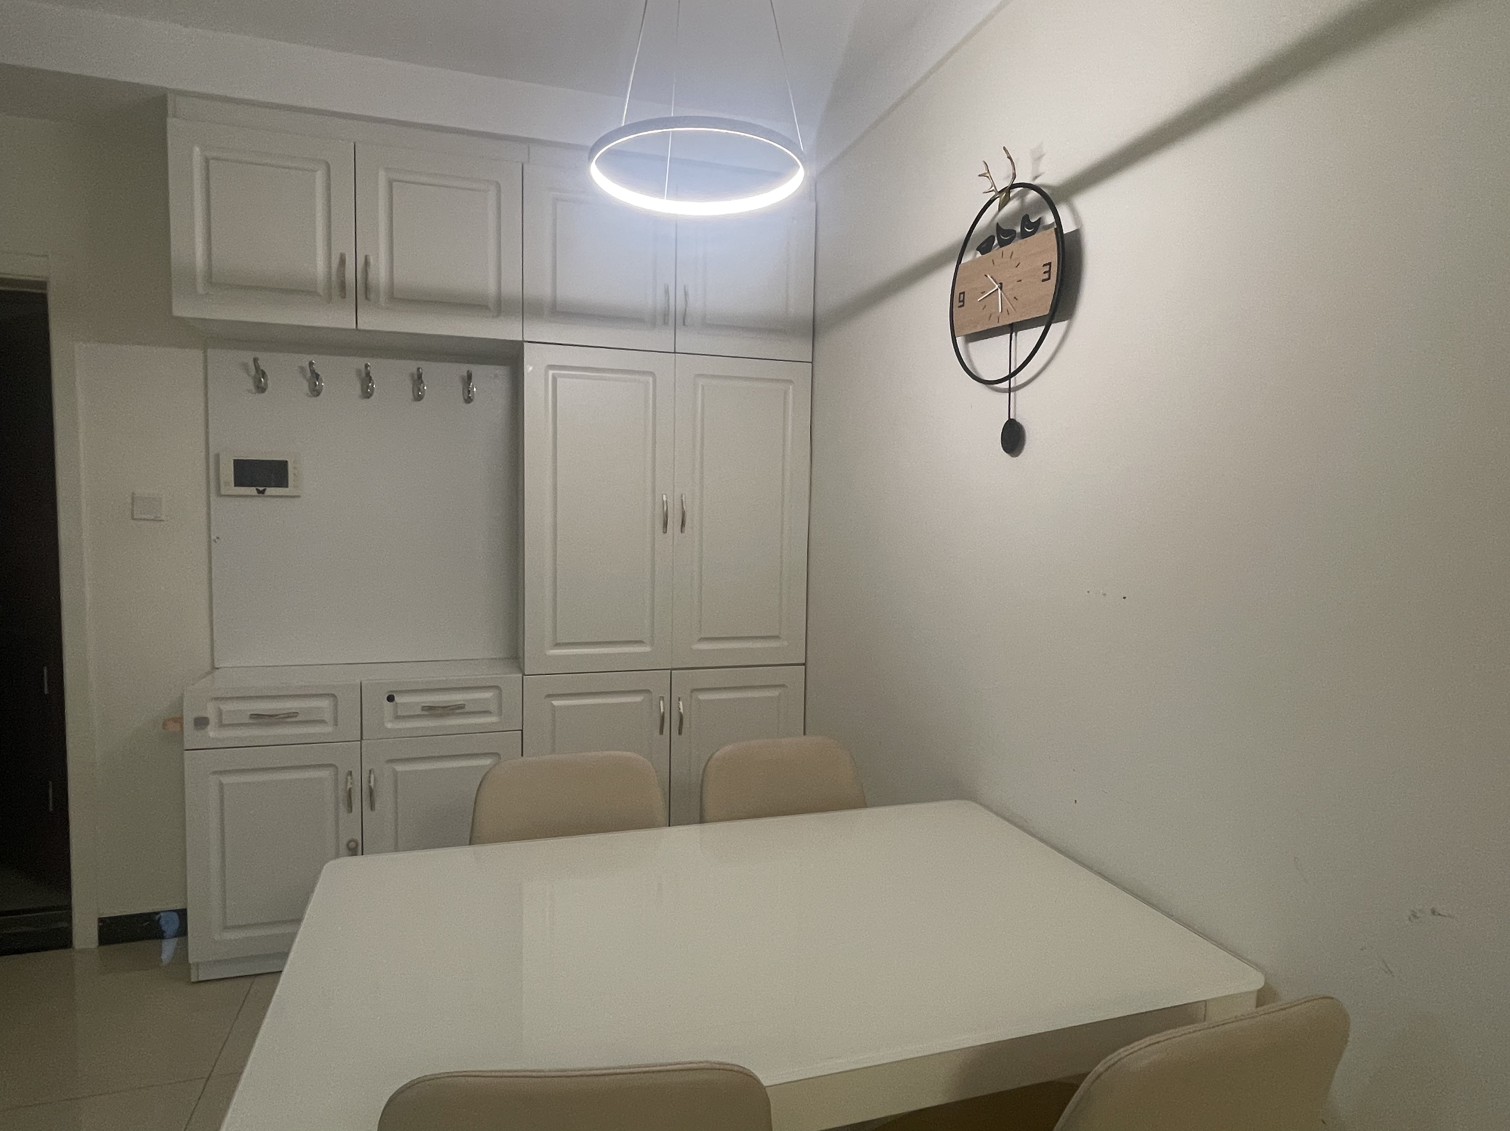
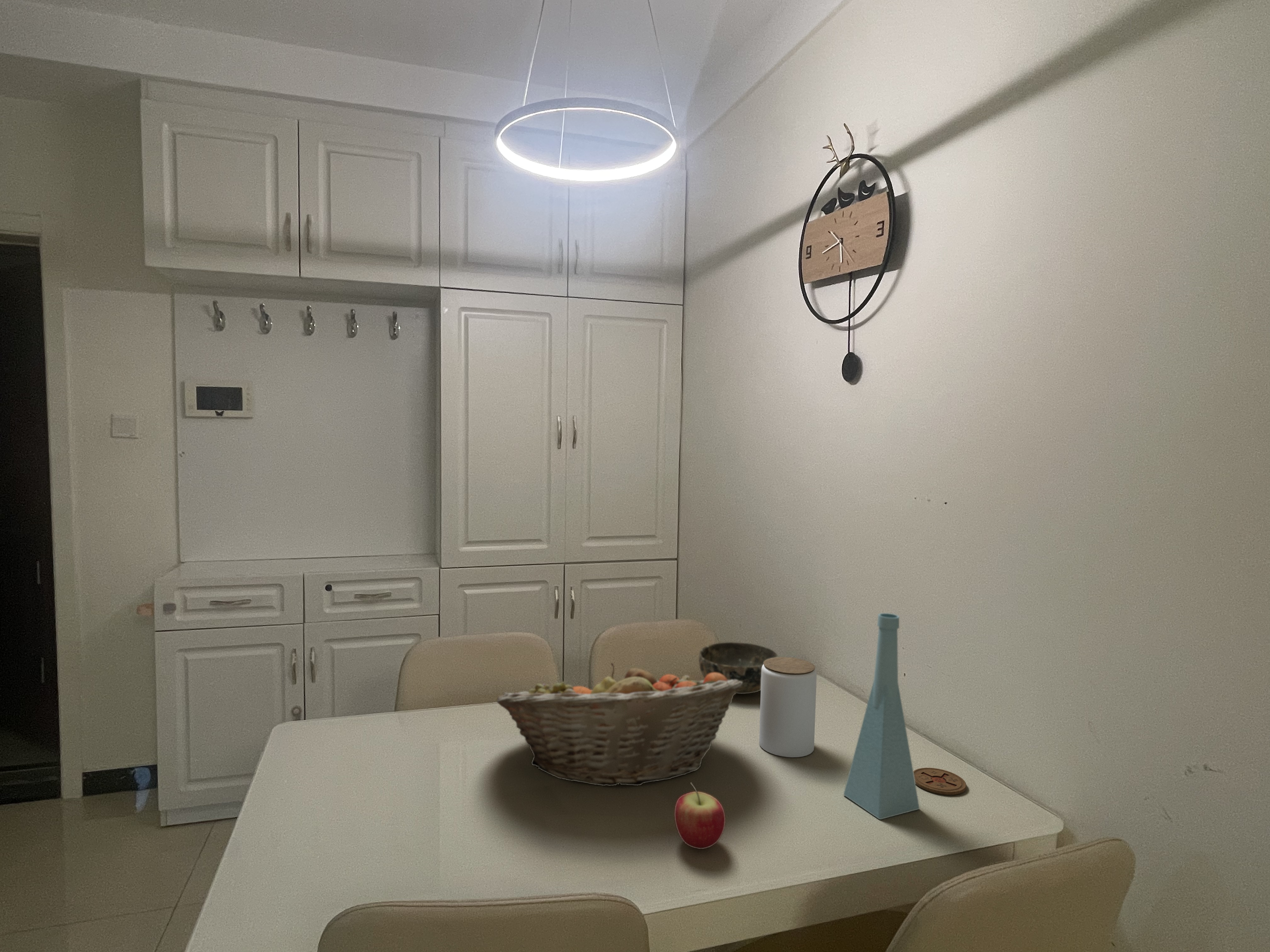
+ jar (787, 705)
+ vase (884, 709)
+ coaster (938, 781)
+ bowl (738, 670)
+ apple (700, 814)
+ fruit basket (621, 710)
